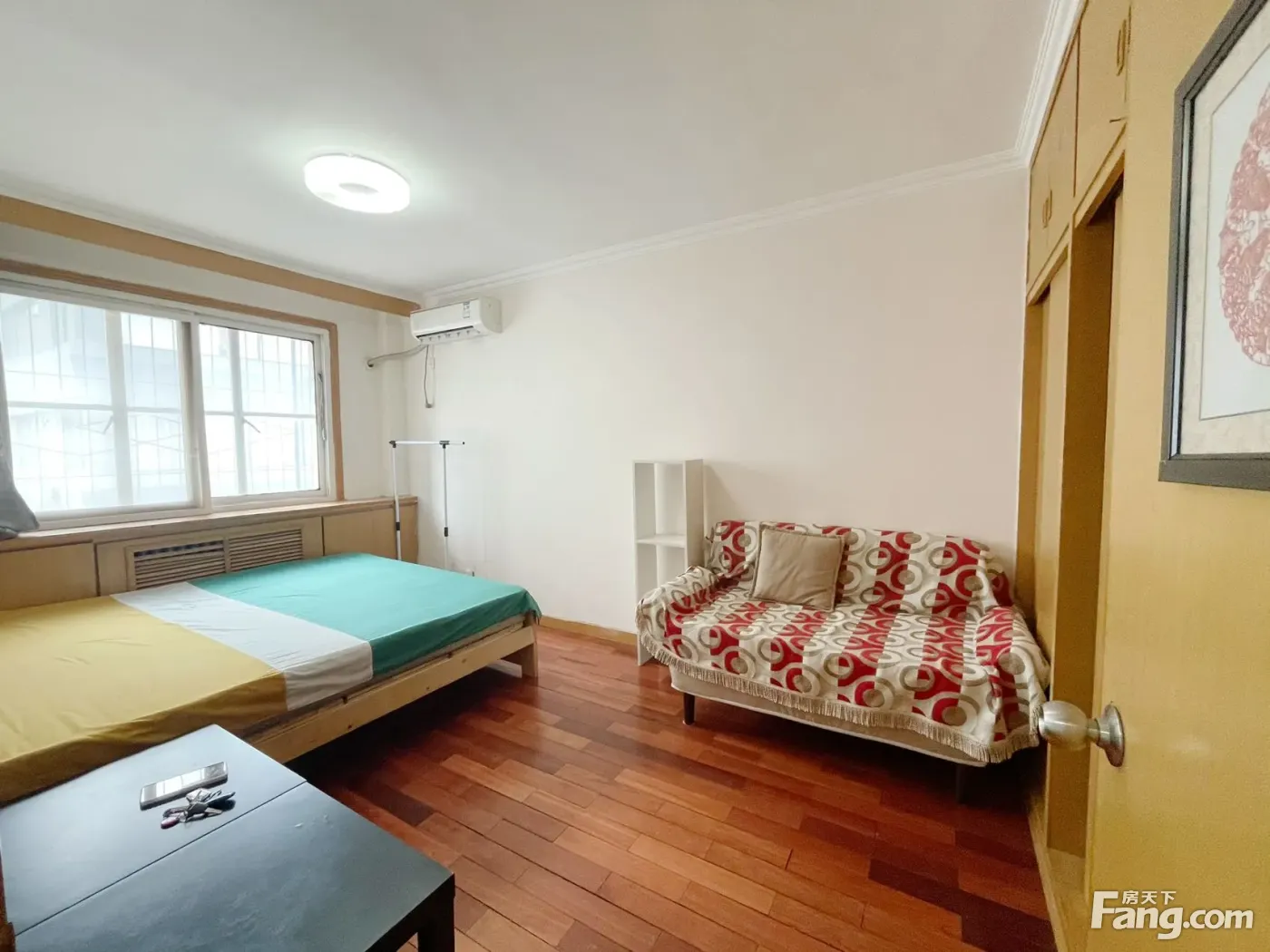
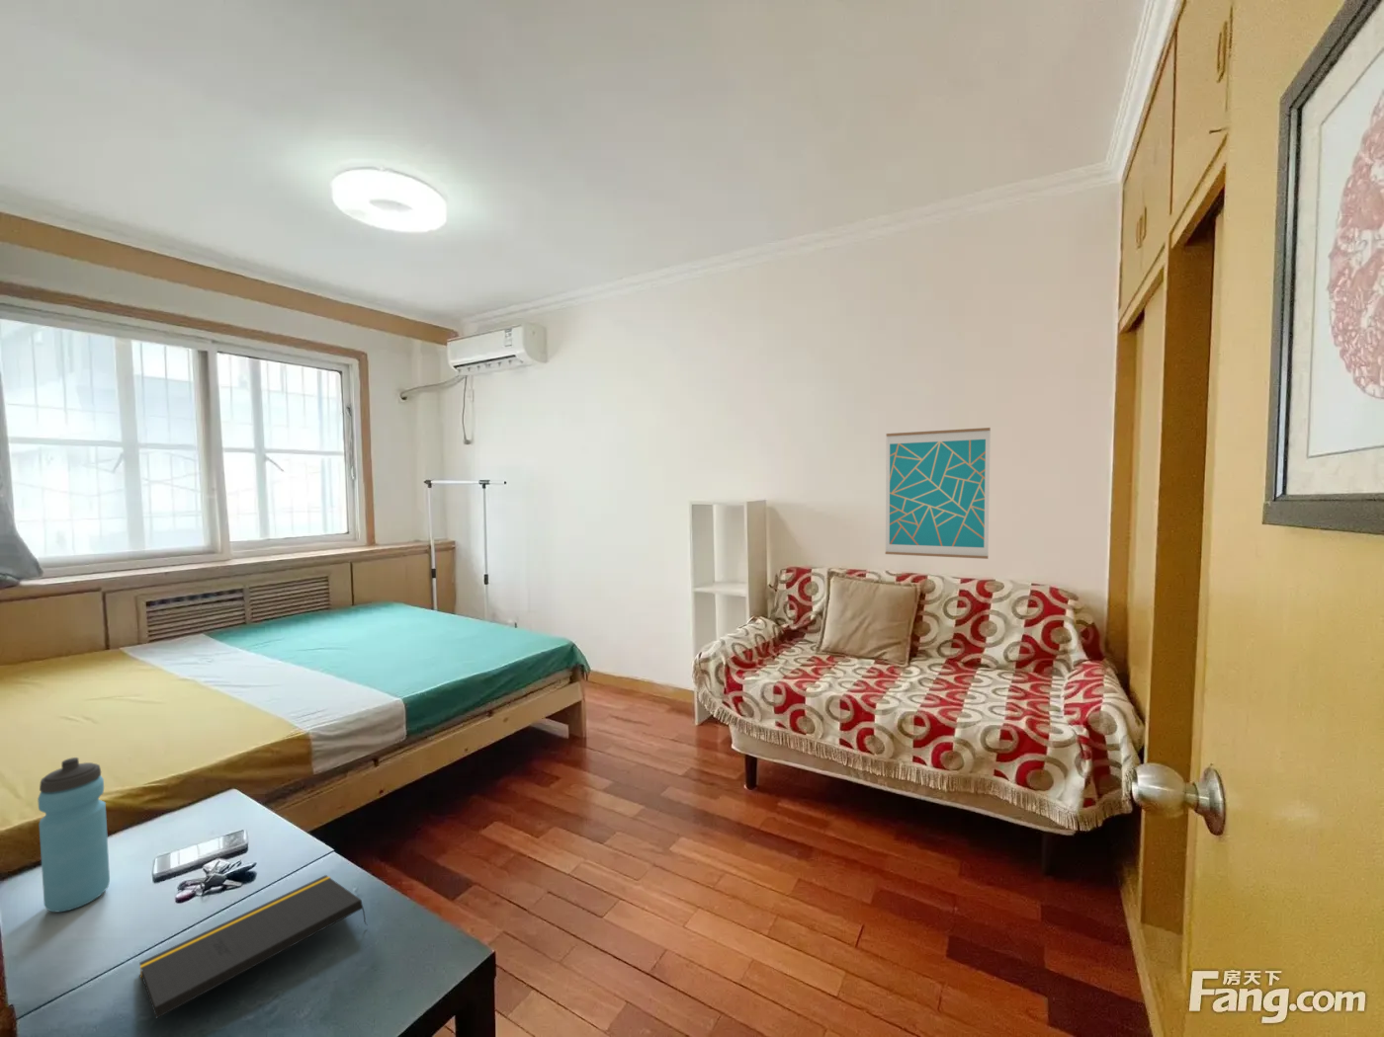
+ wall art (935, 493)
+ water bottle (74, 829)
+ notepad (255, 935)
